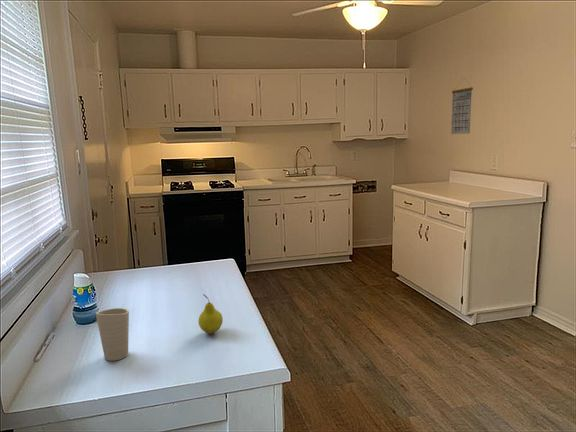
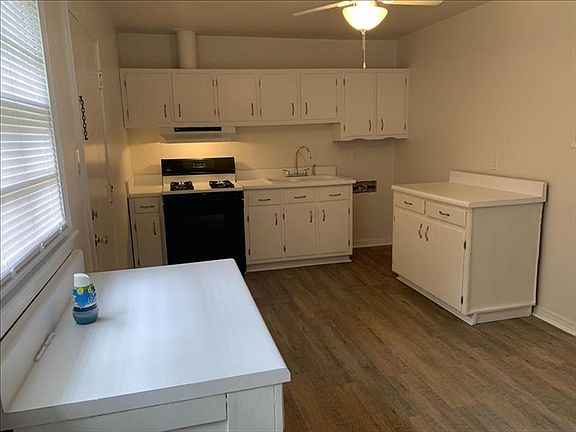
- cup (114, 332)
- fruit (210, 312)
- calendar (461, 106)
